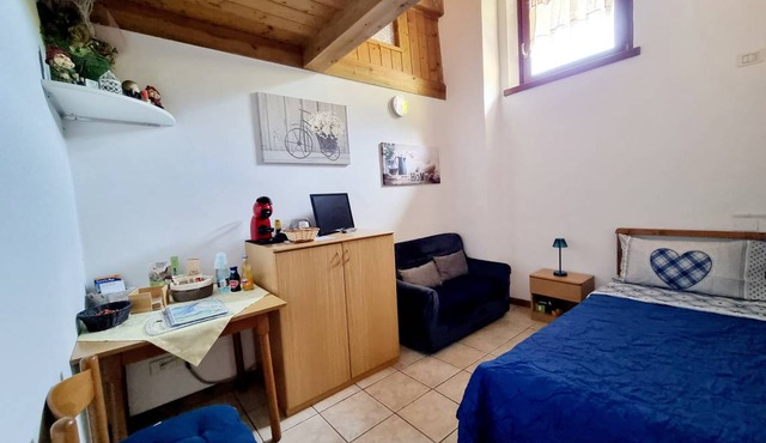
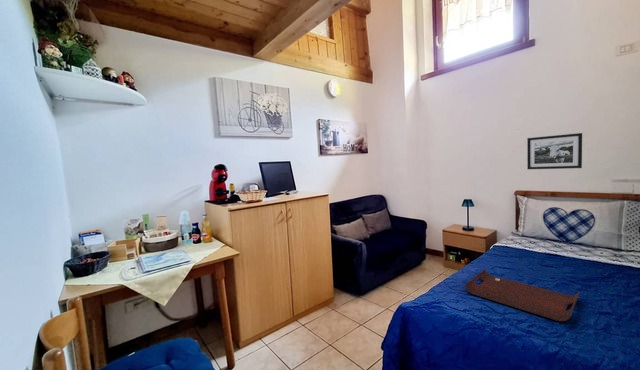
+ picture frame (553, 152)
+ serving tray (519, 291)
